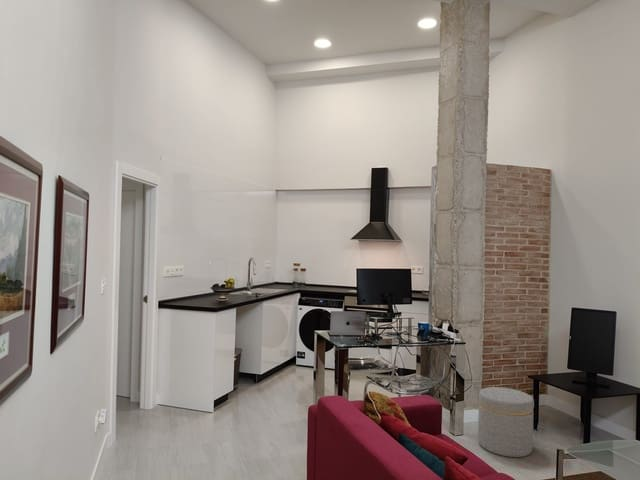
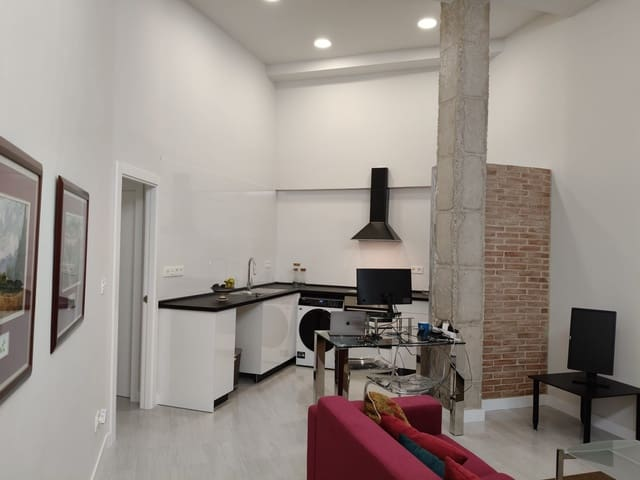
- ottoman (505, 420)
